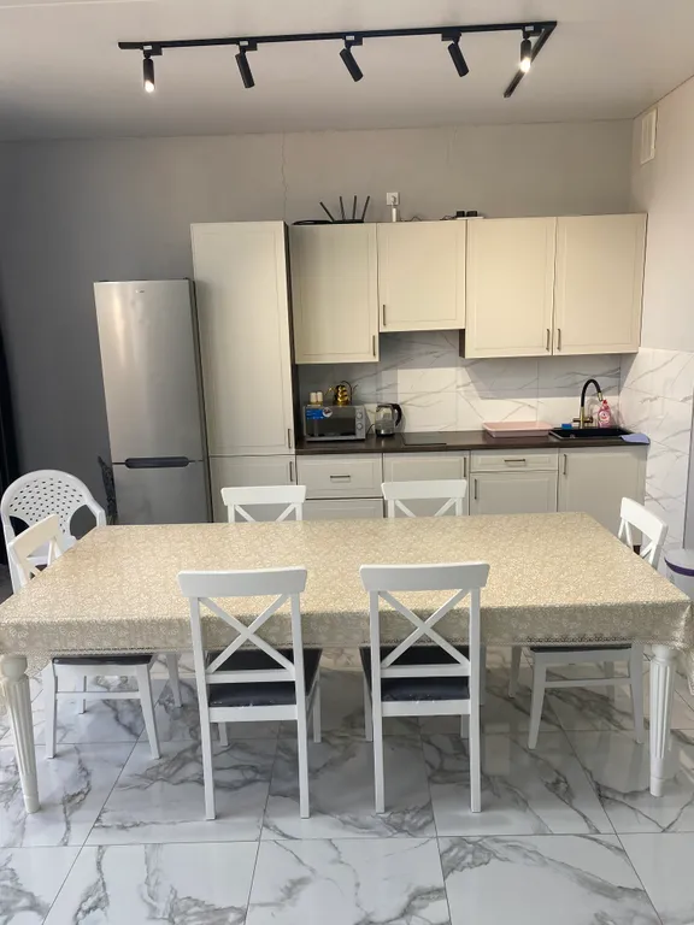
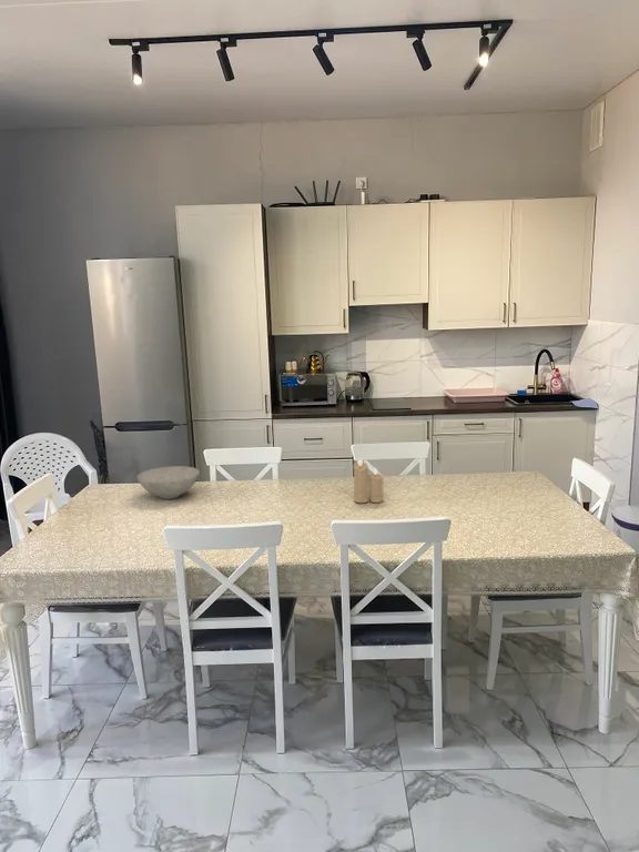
+ bowl (169, 485)
+ candle (368, 479)
